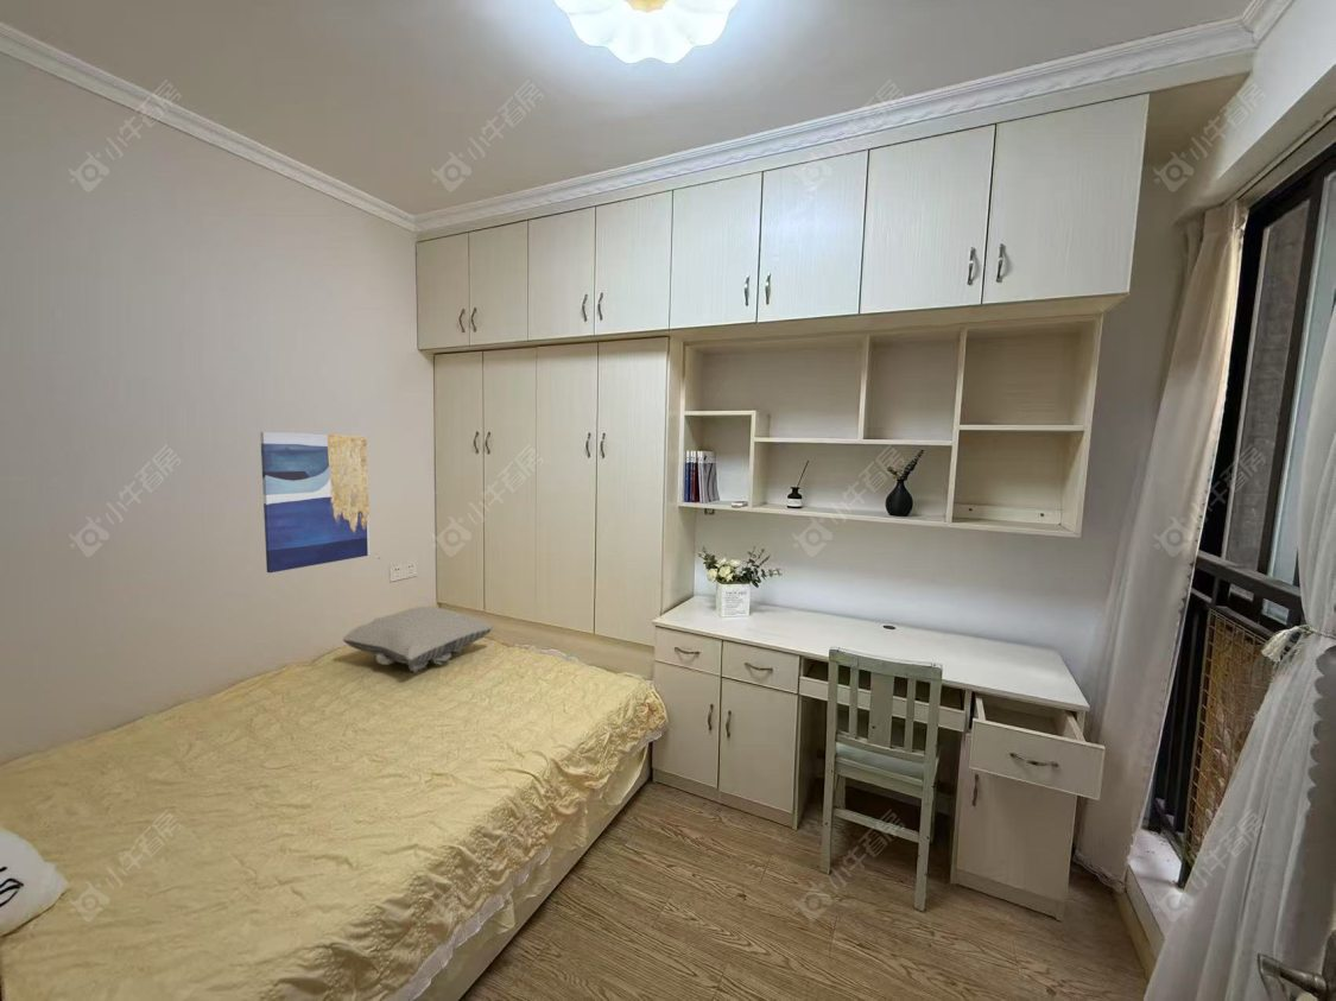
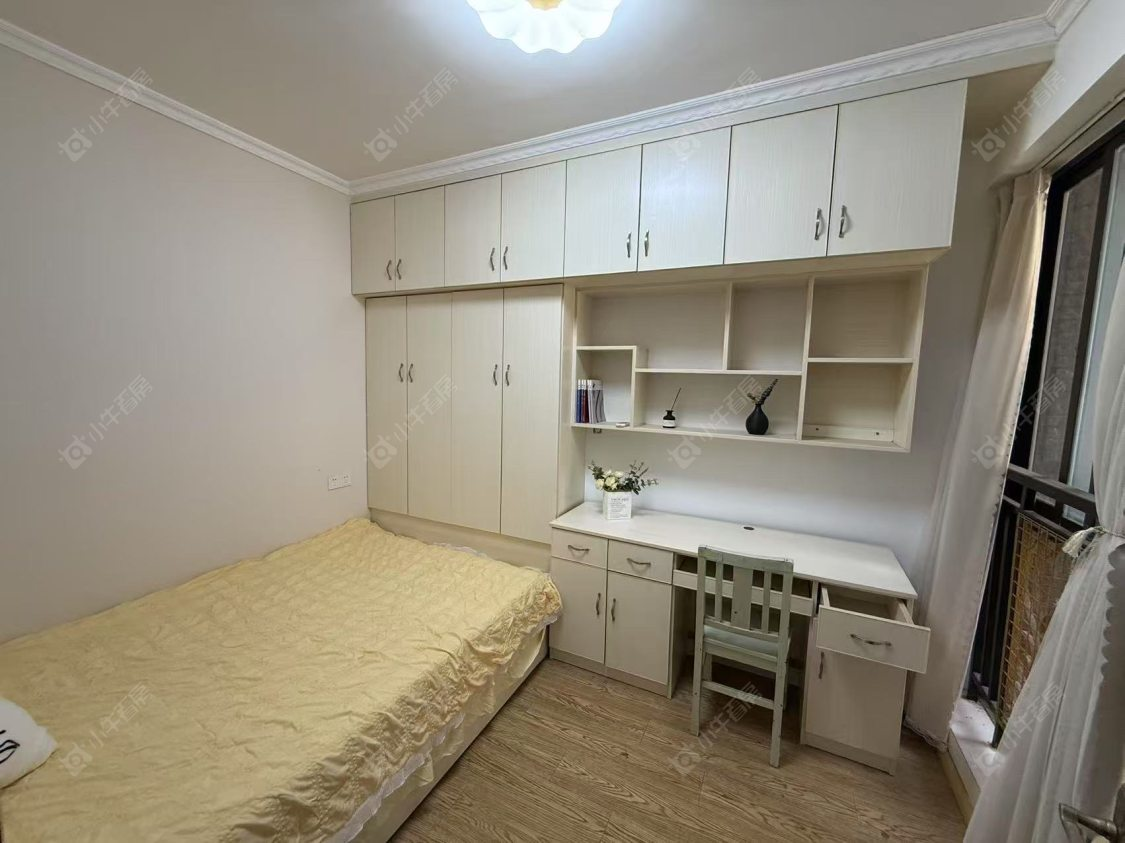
- wall art (319, 499)
- pillow (420, 634)
